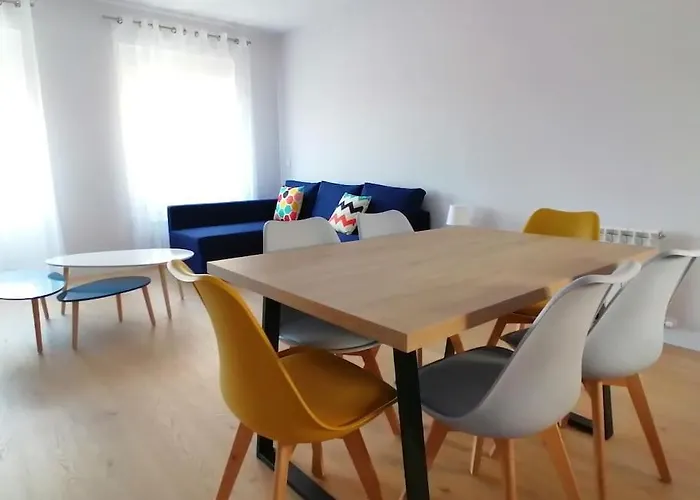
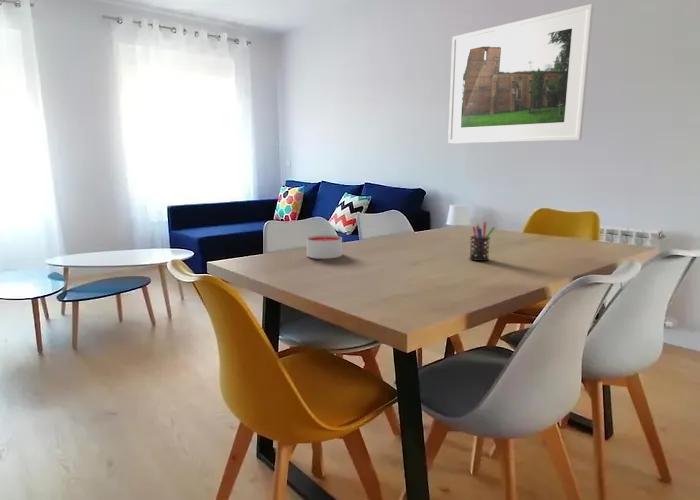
+ pen holder (482, 240)
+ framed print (510, 83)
+ candle (324, 246)
